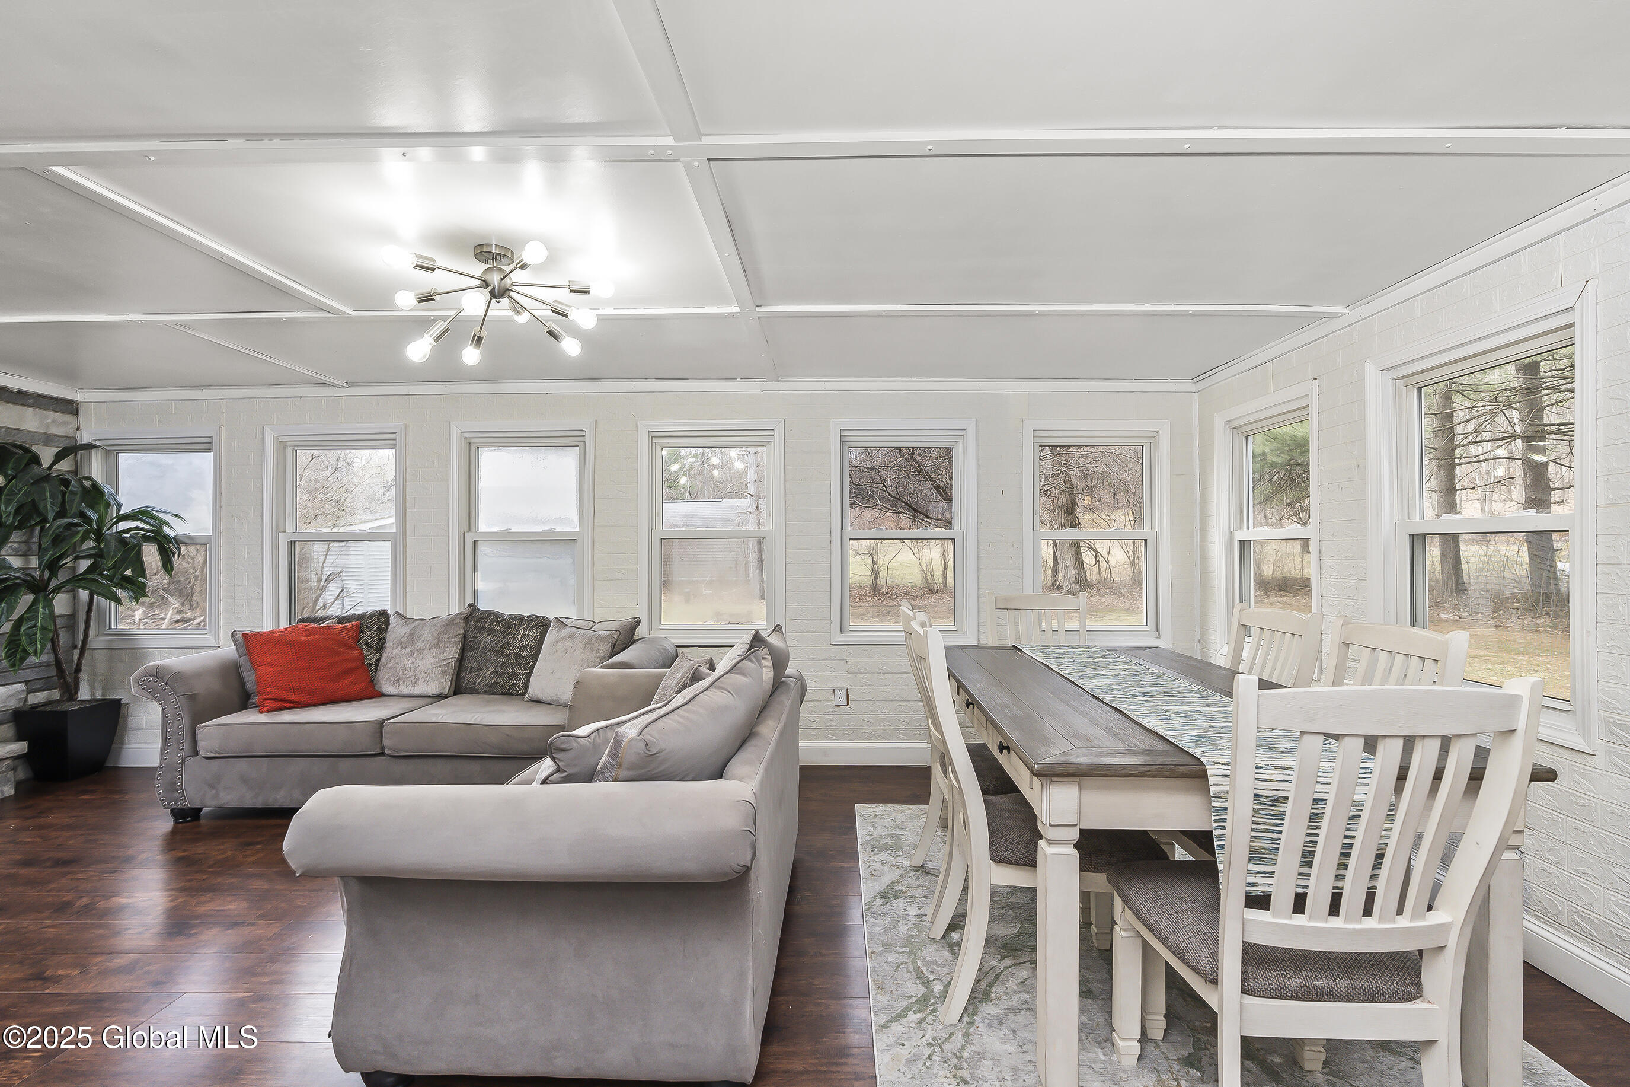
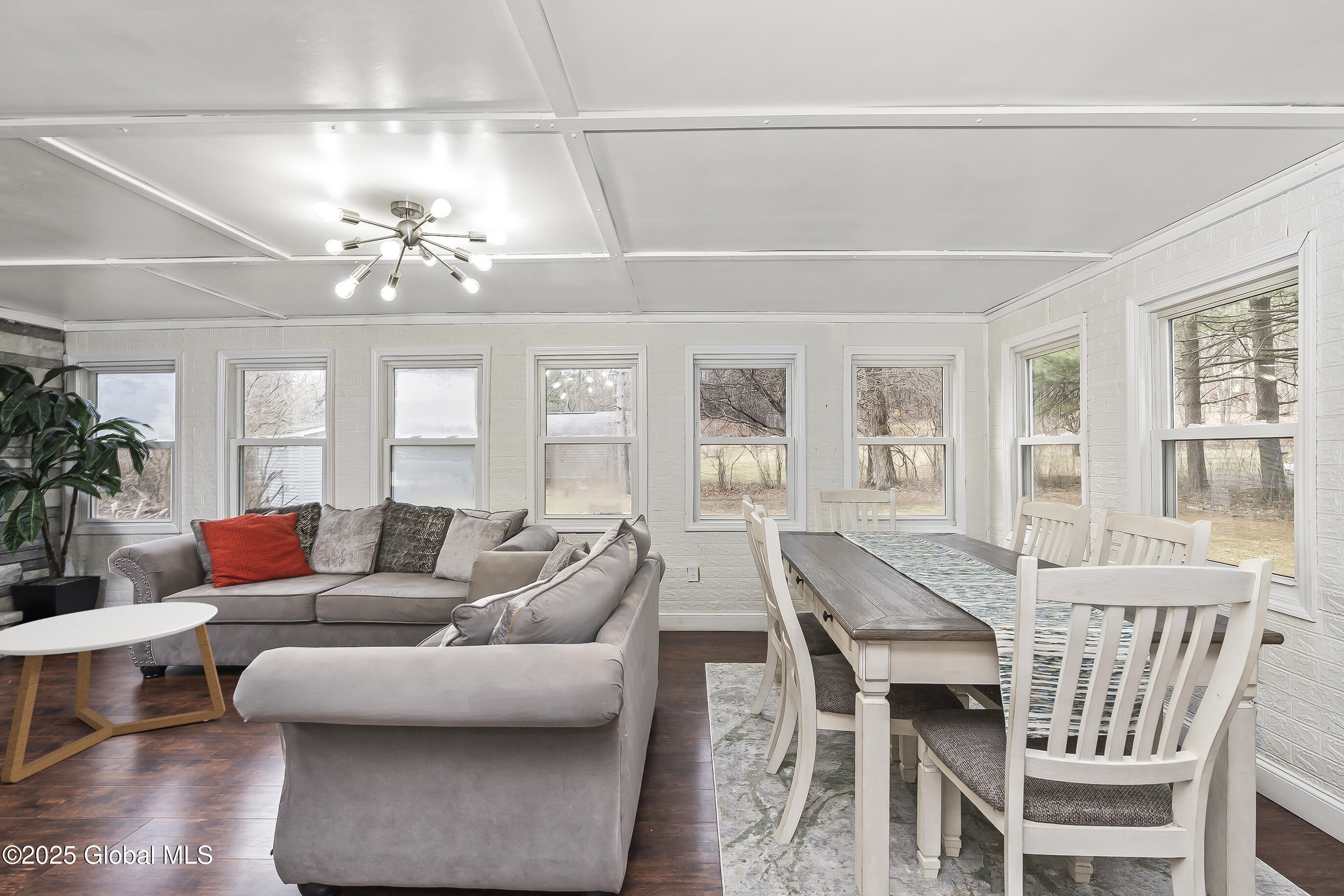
+ coffee table (89, 678)
